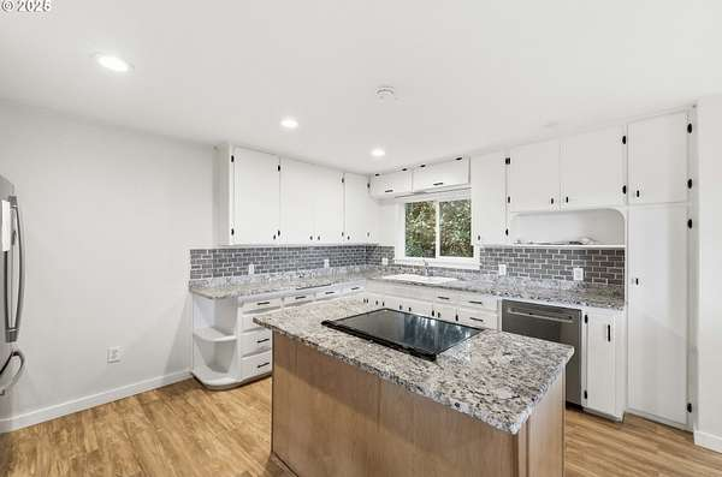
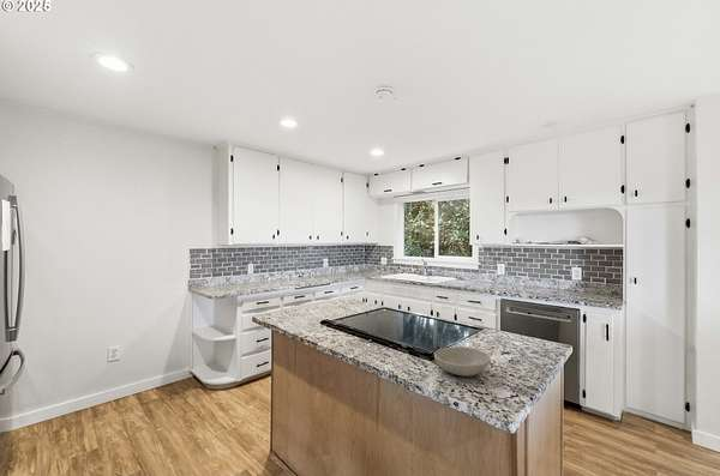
+ bowl (461, 362)
